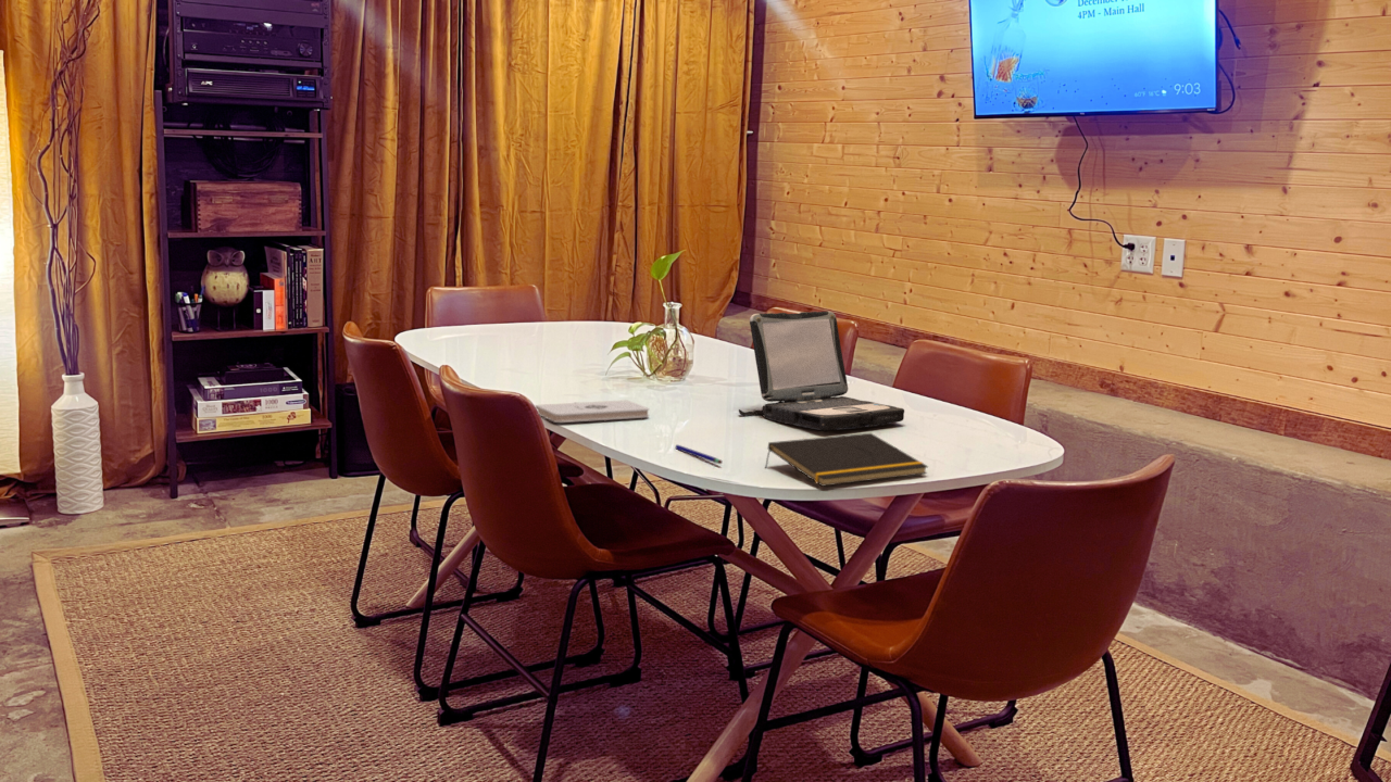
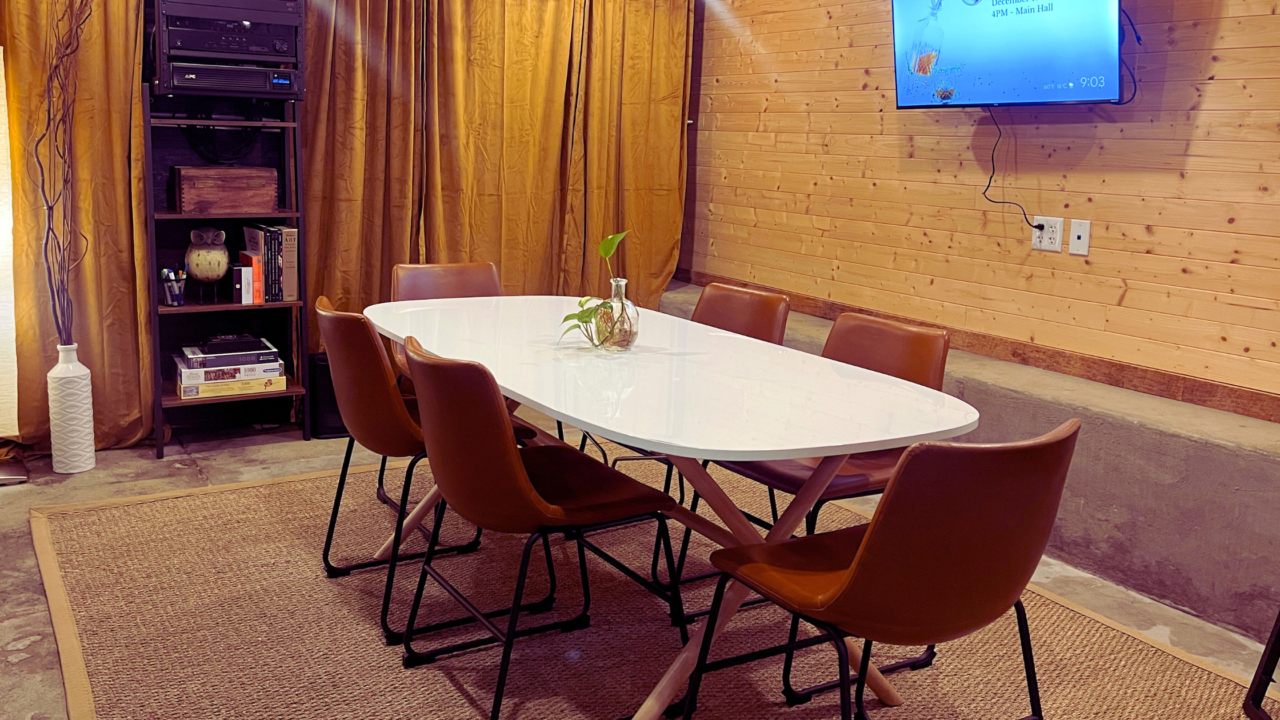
- notepad (592, 411)
- laptop (823, 367)
- notepad (848, 457)
- pen (698, 454)
